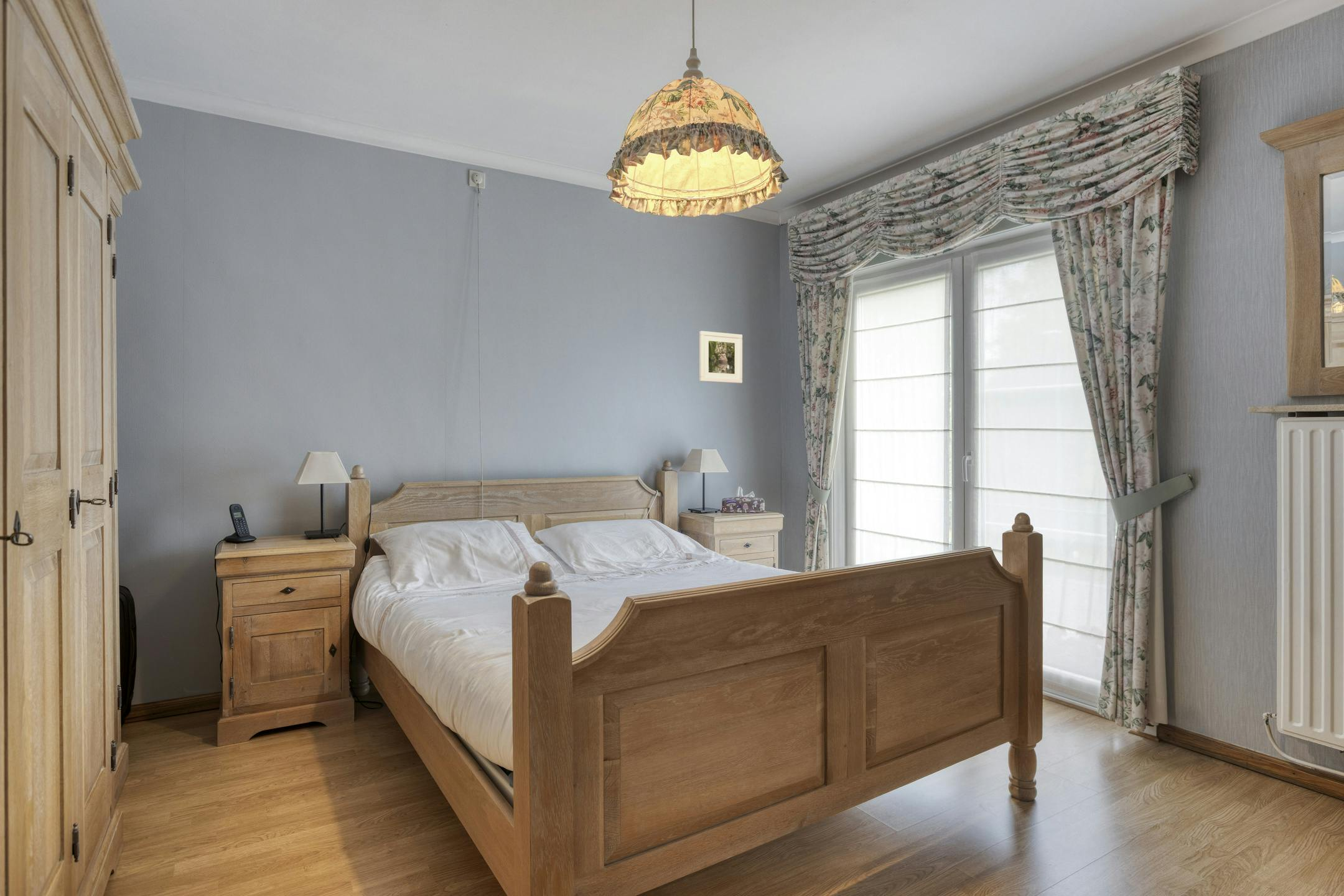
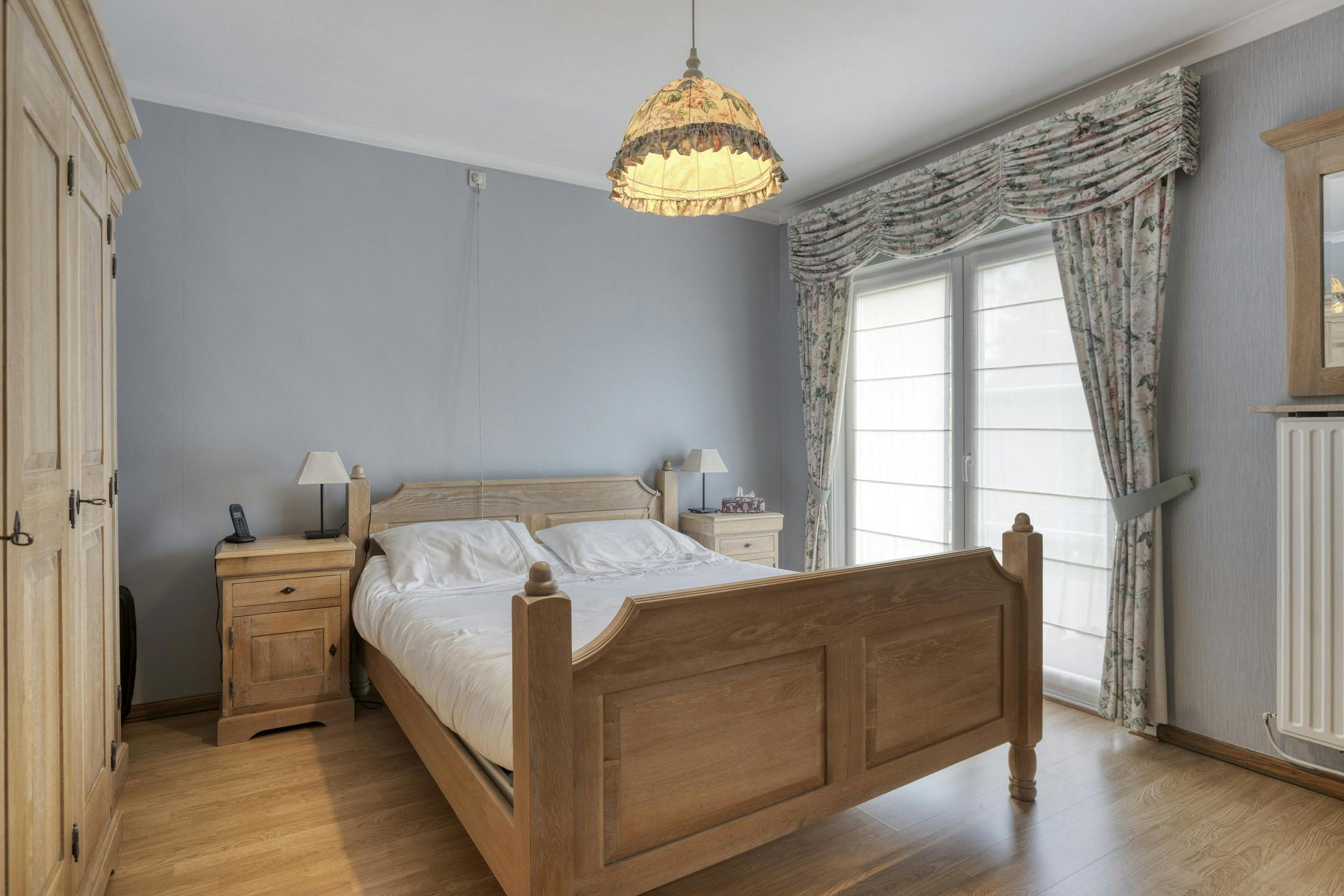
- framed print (721, 357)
